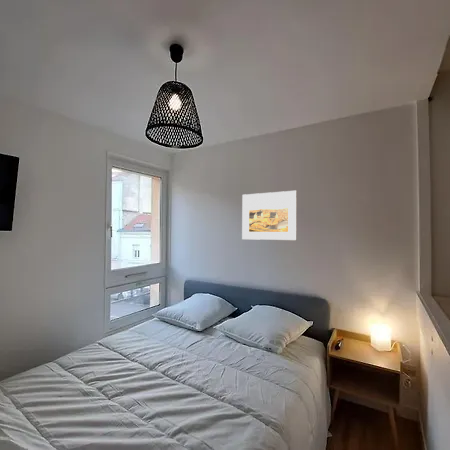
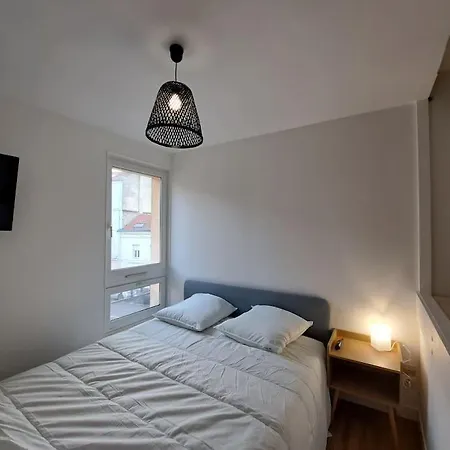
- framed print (268, 216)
